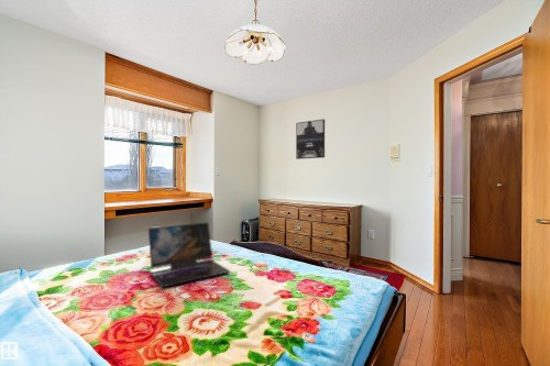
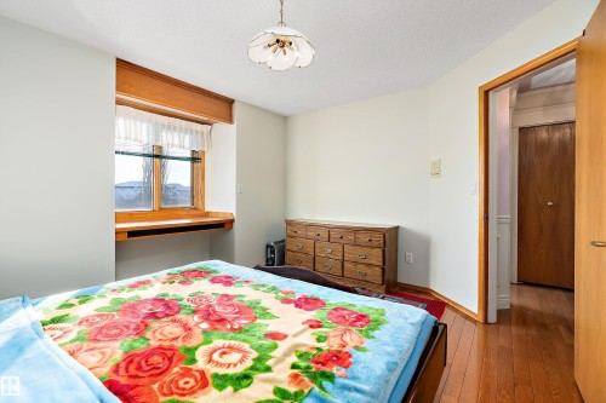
- laptop (188, 249)
- wall art (309, 140)
